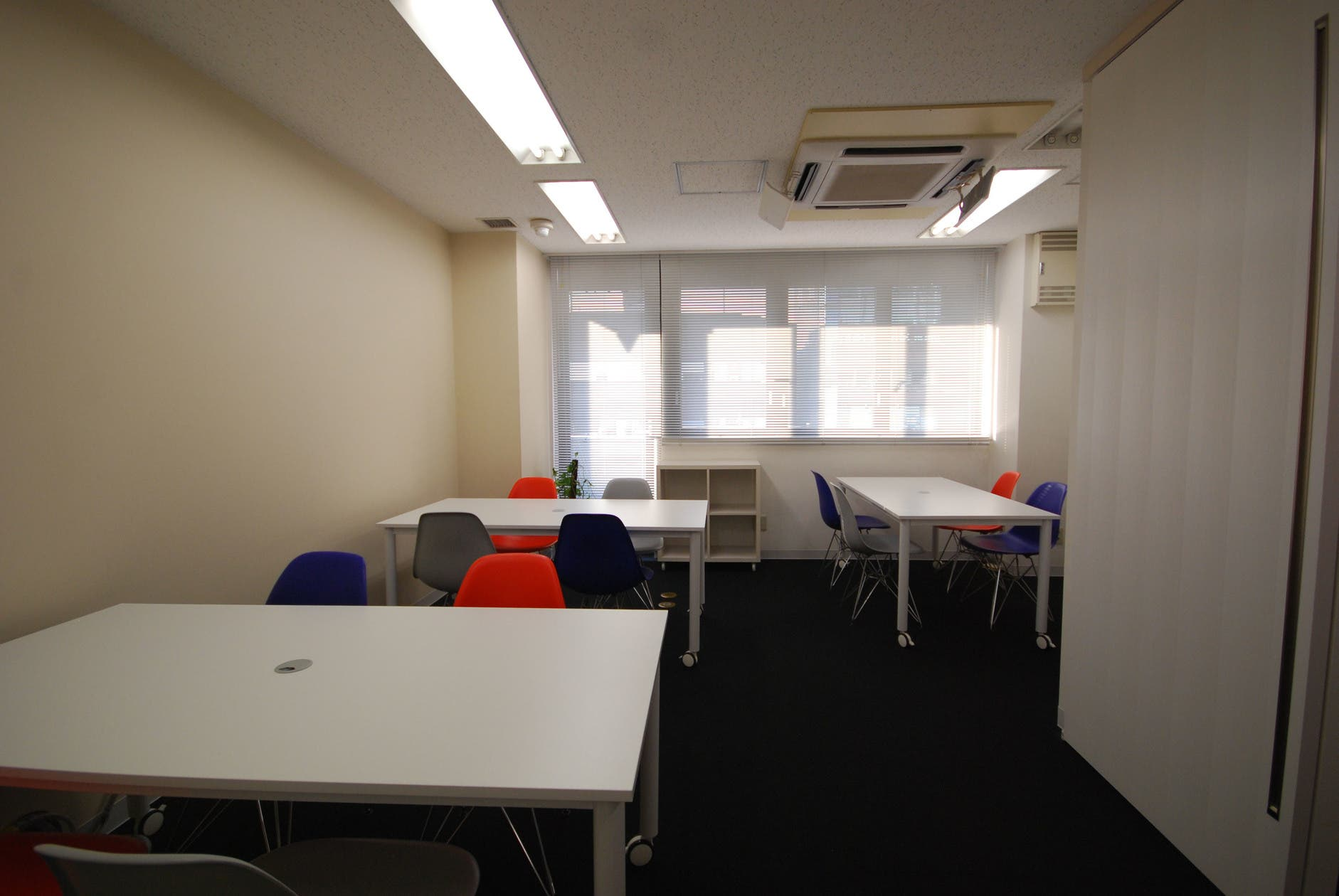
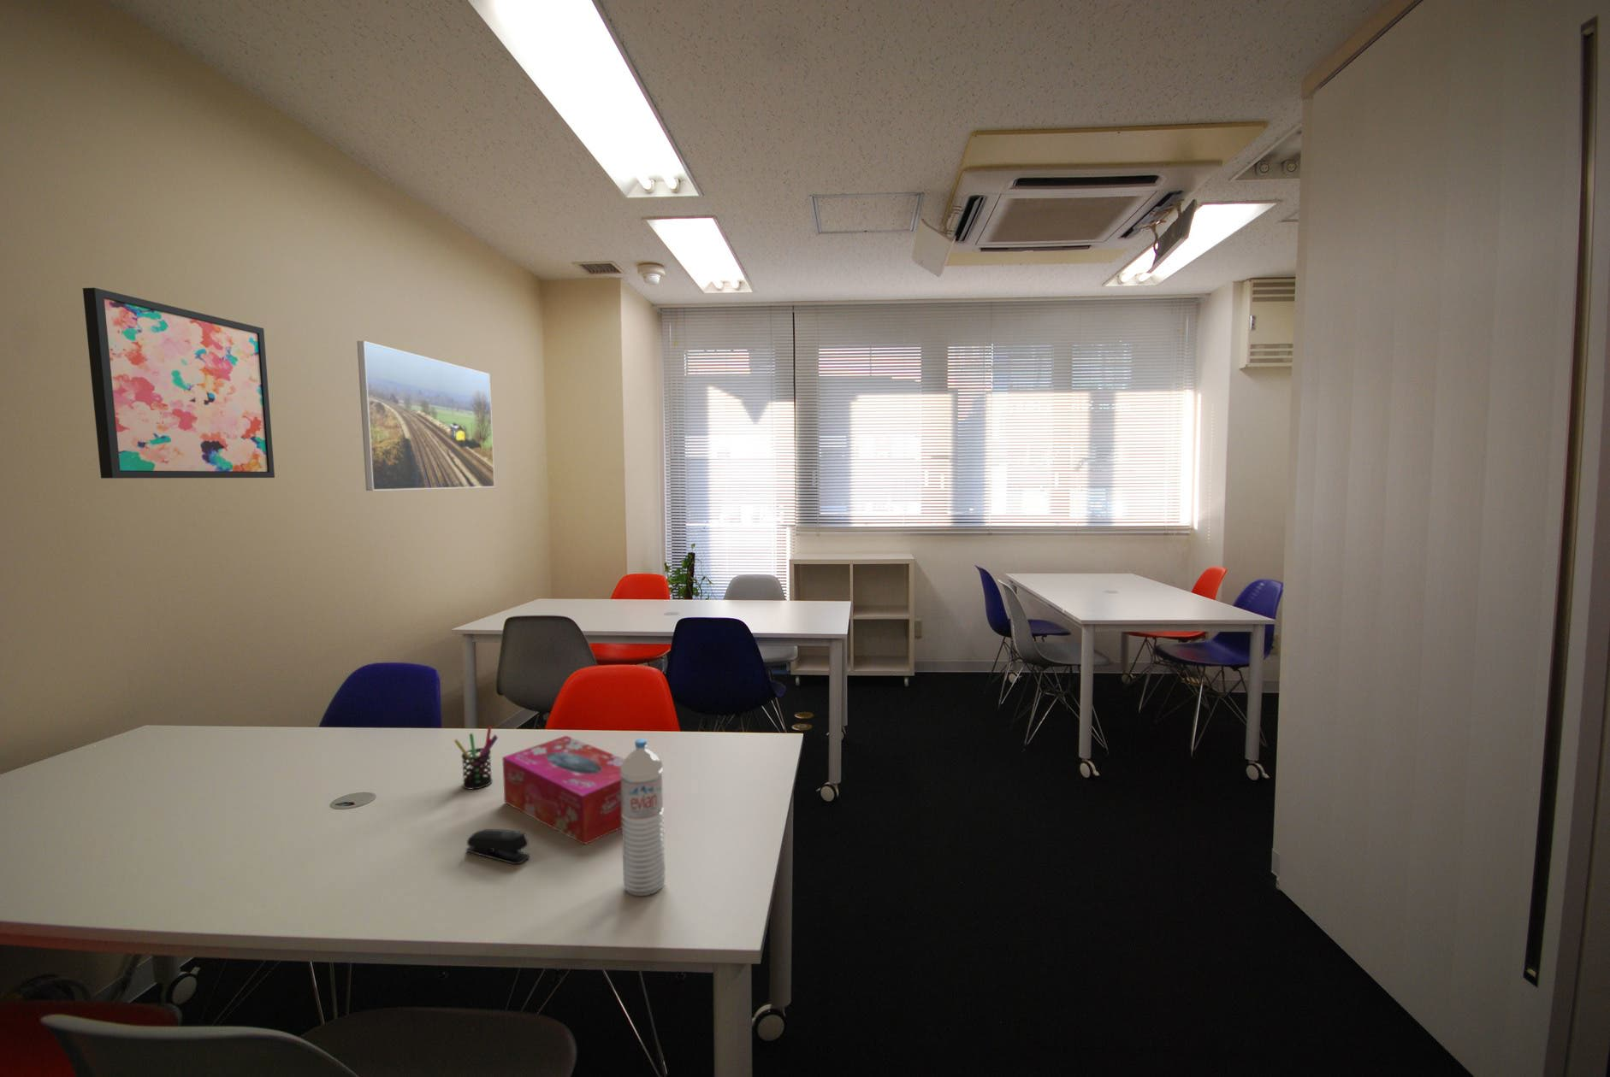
+ wall art (191, 395)
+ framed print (435, 424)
+ pen holder (476, 756)
+ stapler (497, 841)
+ tissue box (574, 786)
+ water bottle (642, 814)
